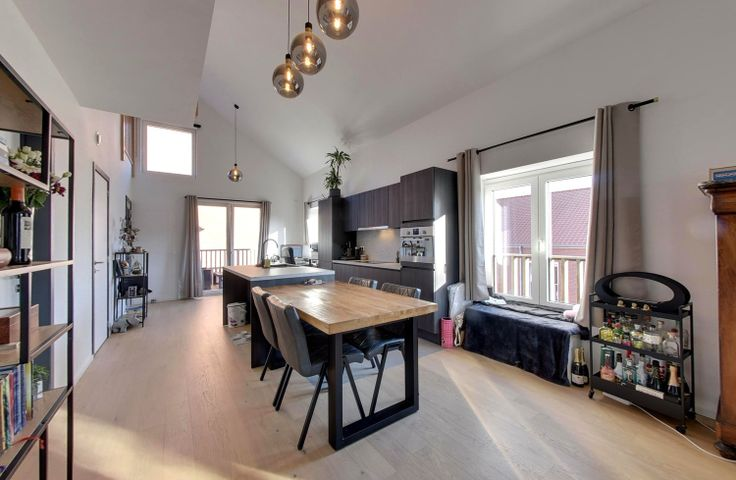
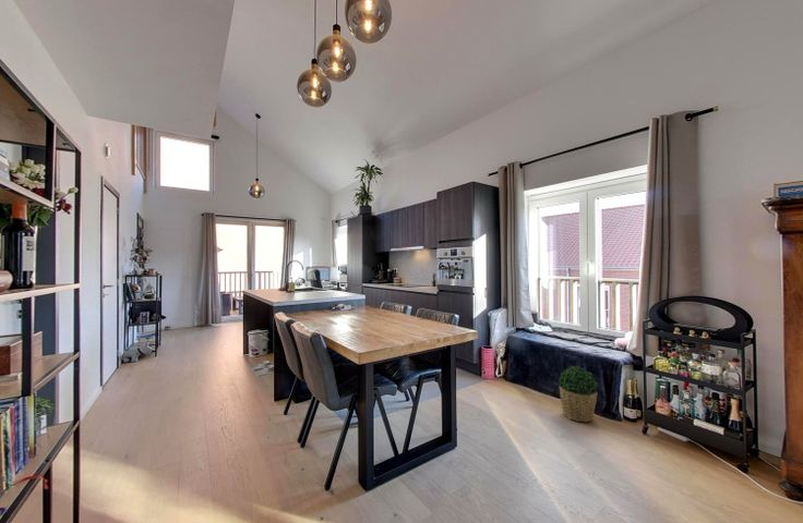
+ potted plant (577, 391)
